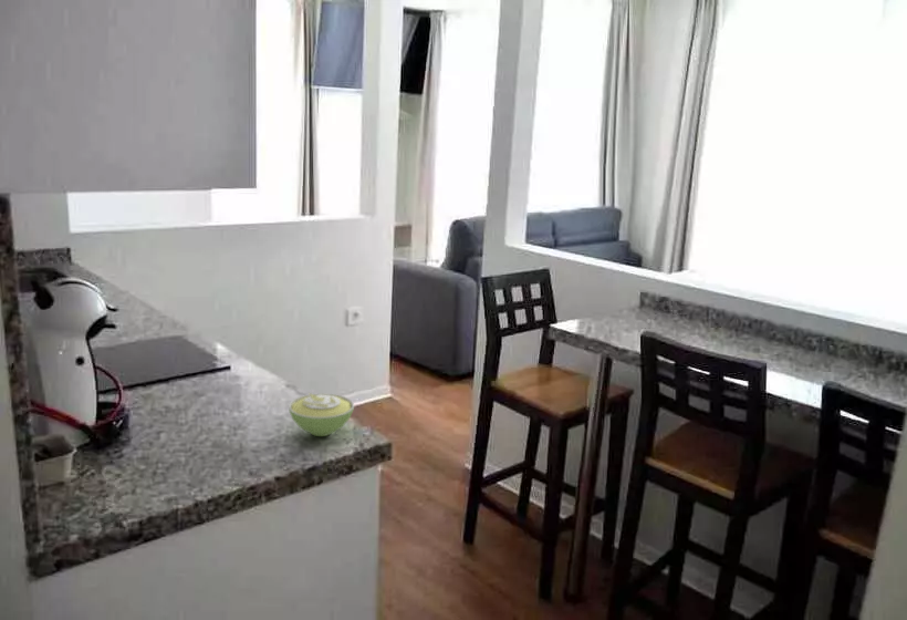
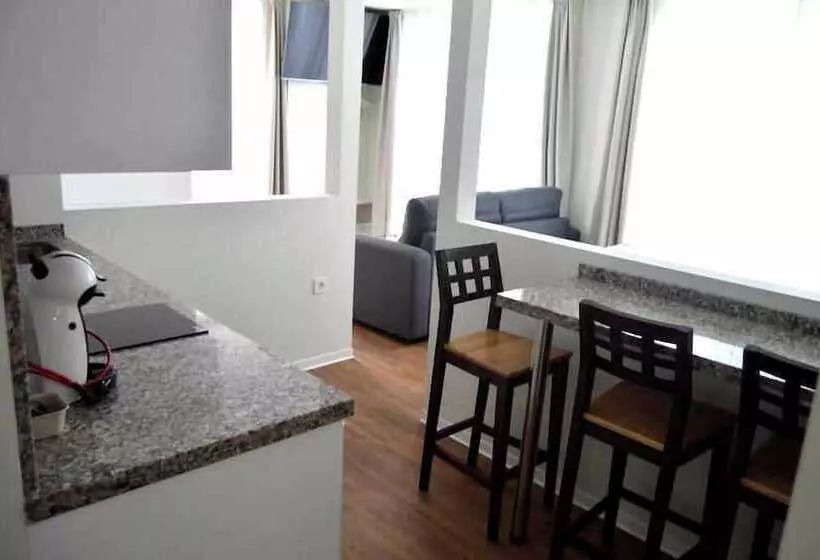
- sugar bowl (321, 413)
